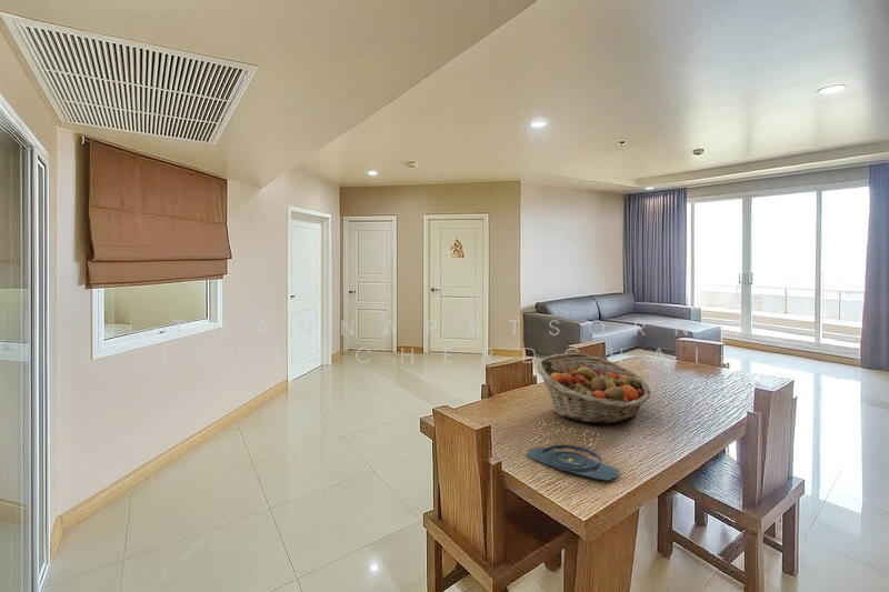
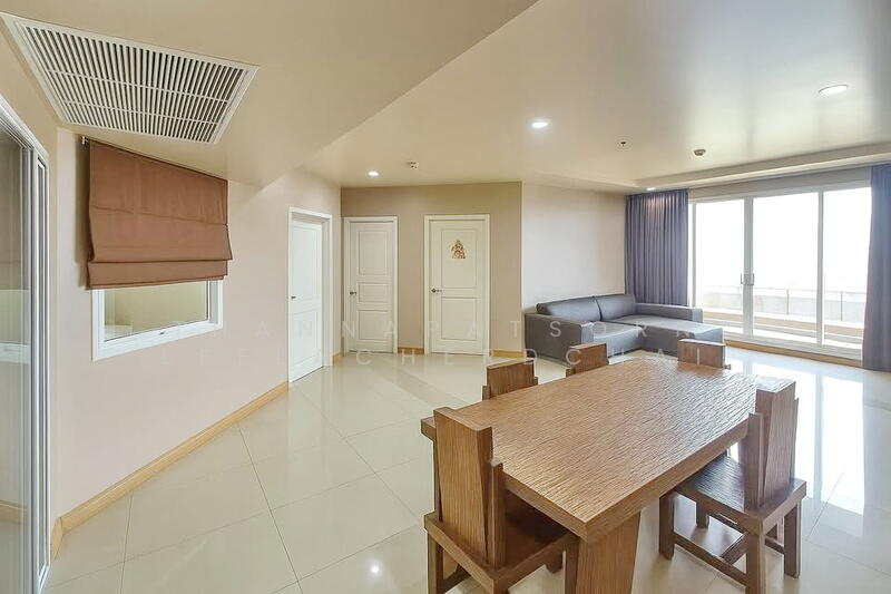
- fruit basket (591, 385)
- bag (570, 445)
